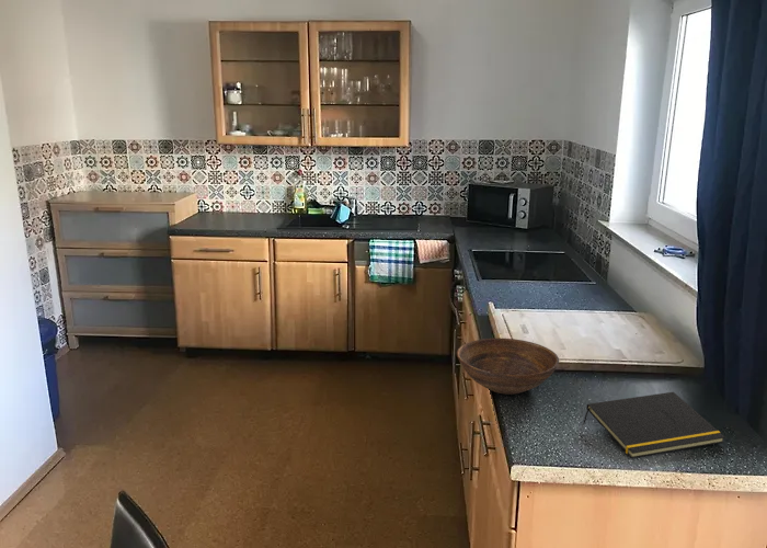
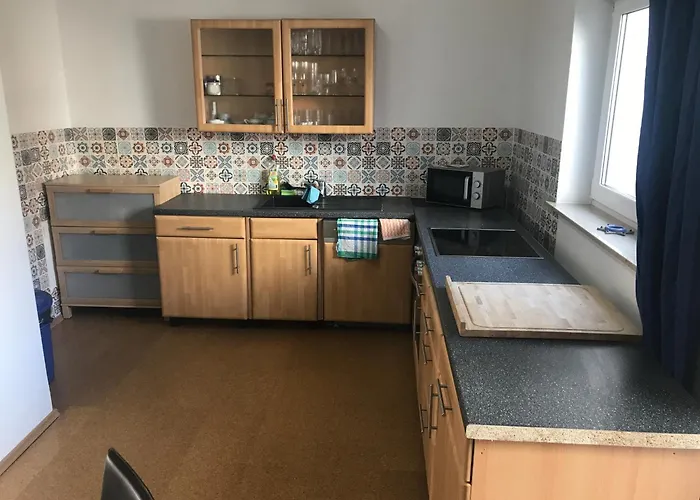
- bowl (506, 369)
- notepad (653, 422)
